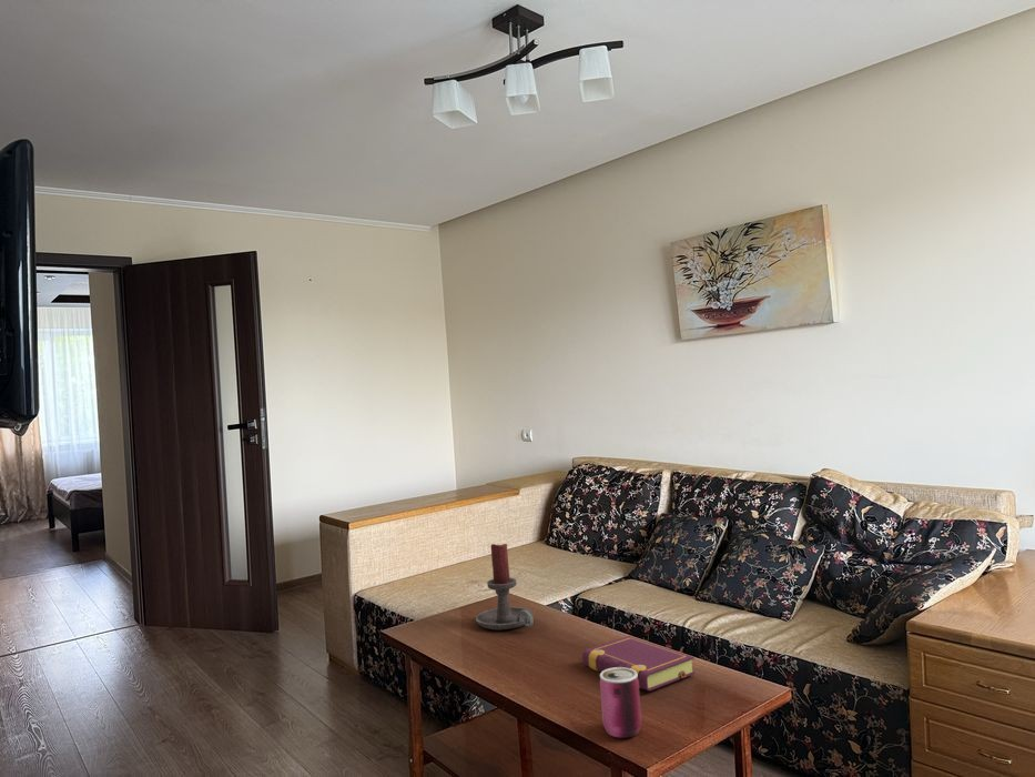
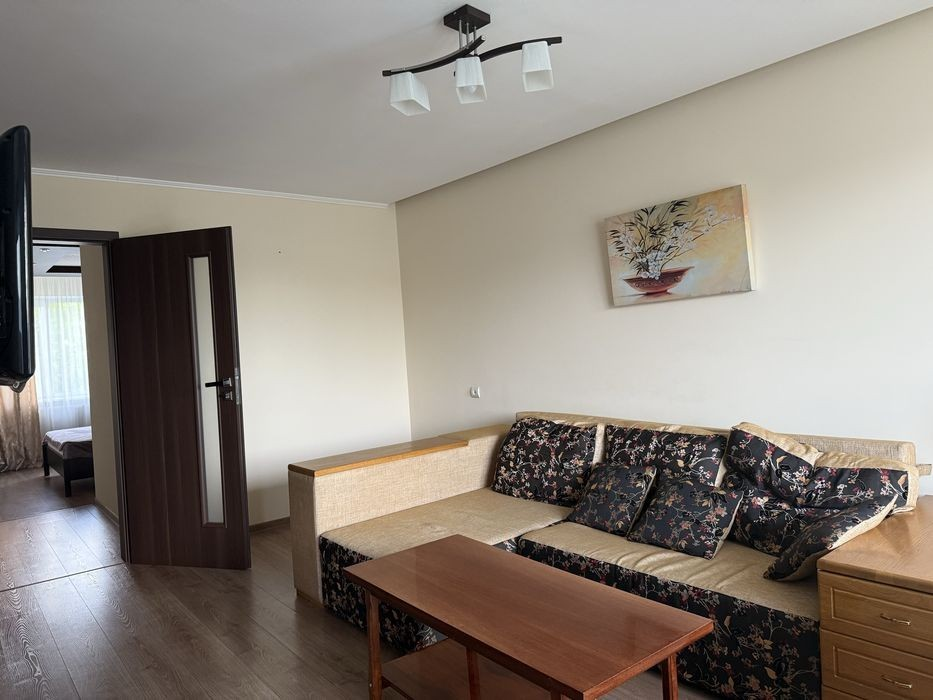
- can (620, 702)
- candle holder (506, 583)
- book (637, 662)
